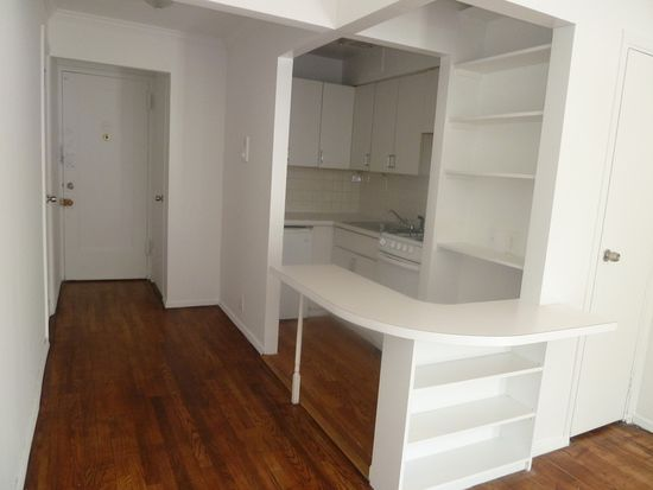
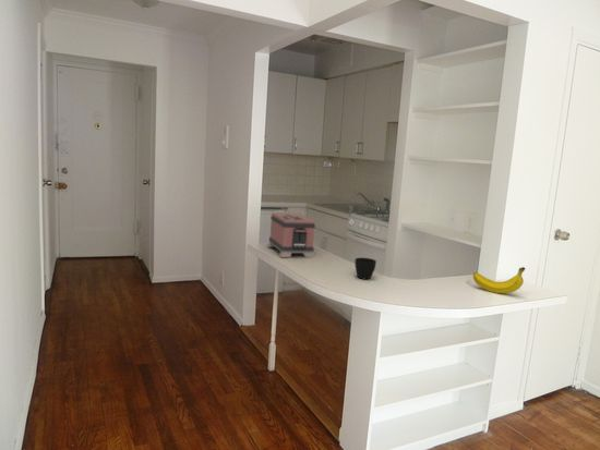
+ cup (364, 268)
+ fruit (495, 281)
+ toaster (291, 234)
